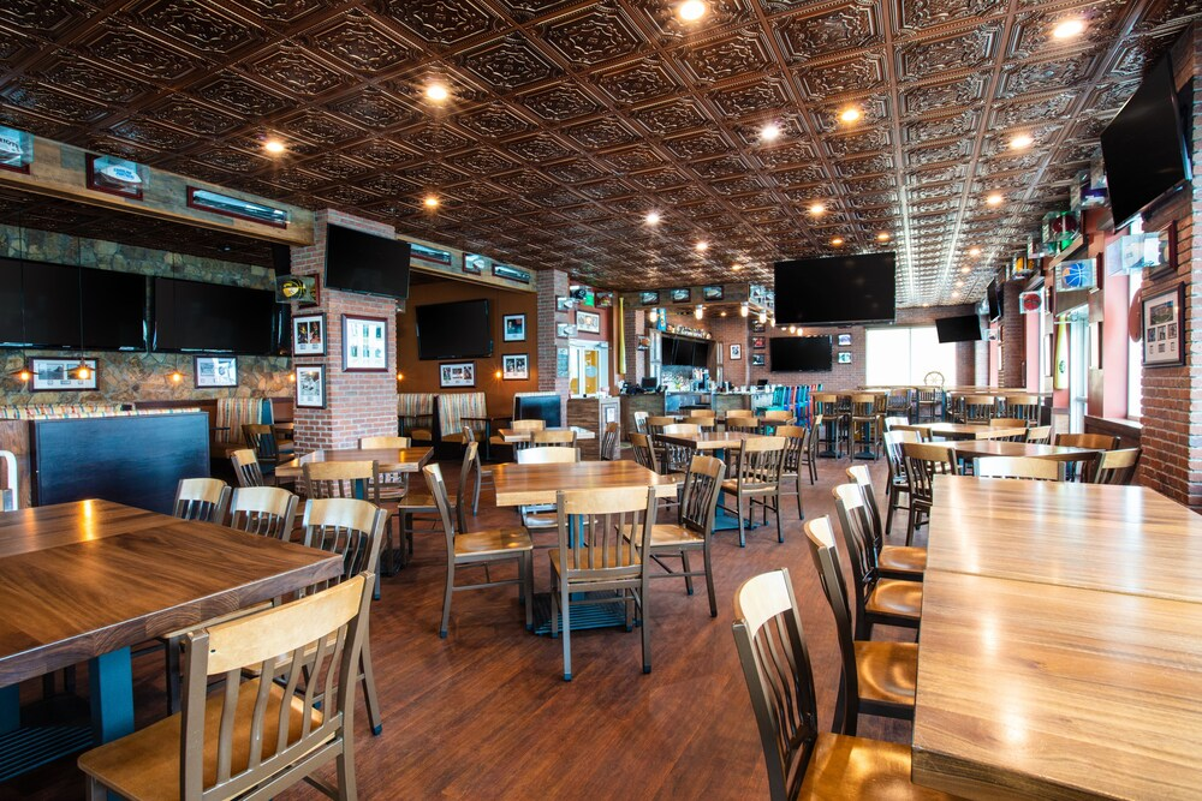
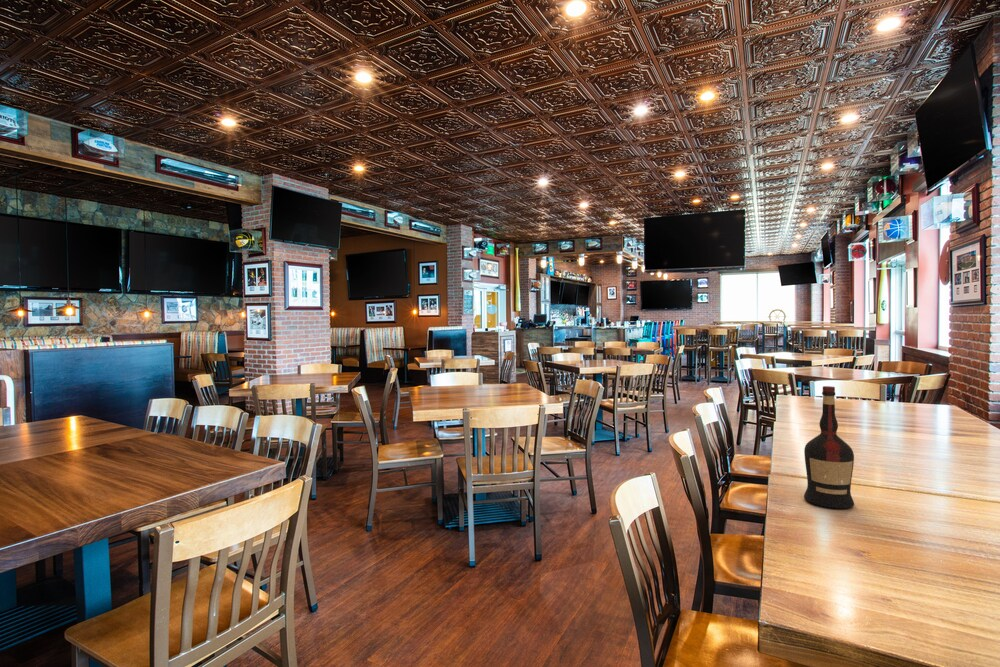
+ liquor (828, 444)
